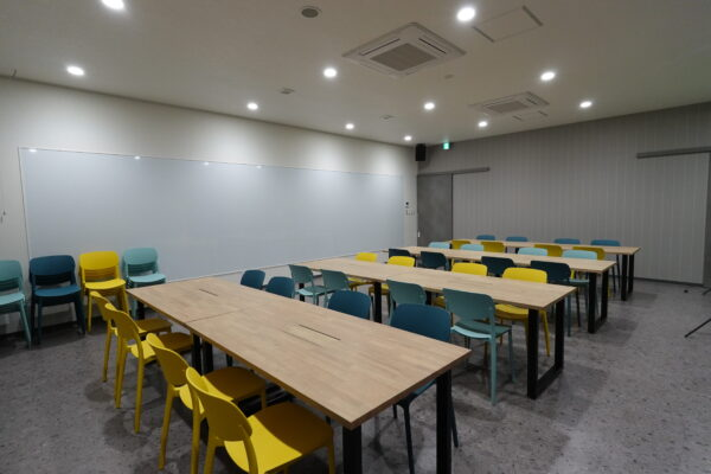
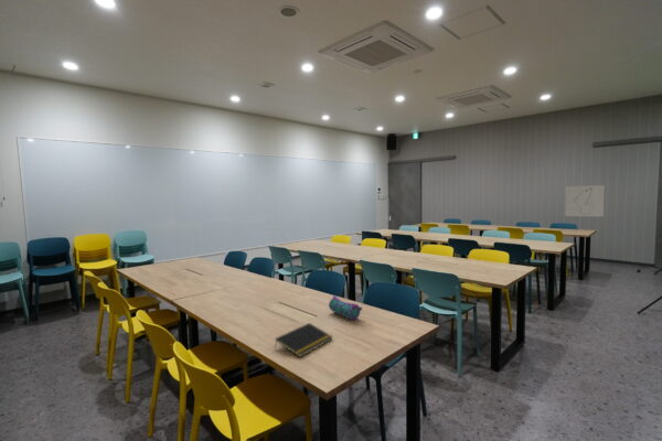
+ pencil case (344, 308)
+ notepad (305, 338)
+ wall art (584, 201)
